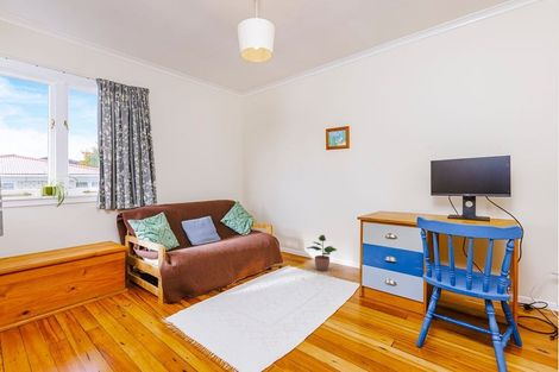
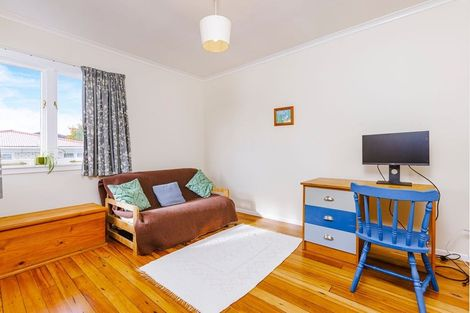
- potted plant (322, 252)
